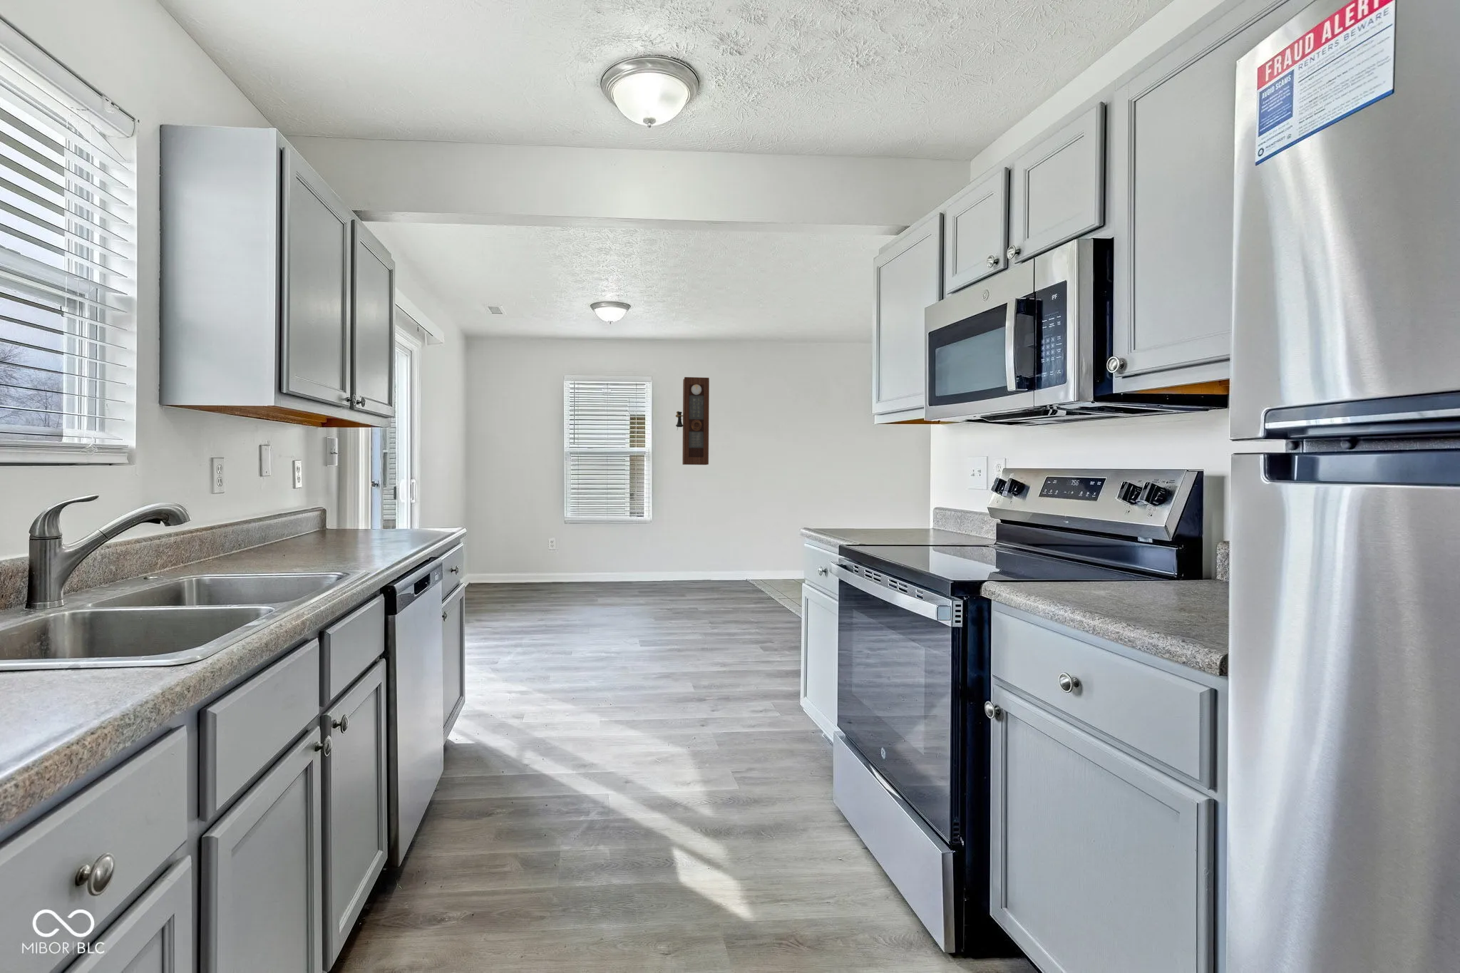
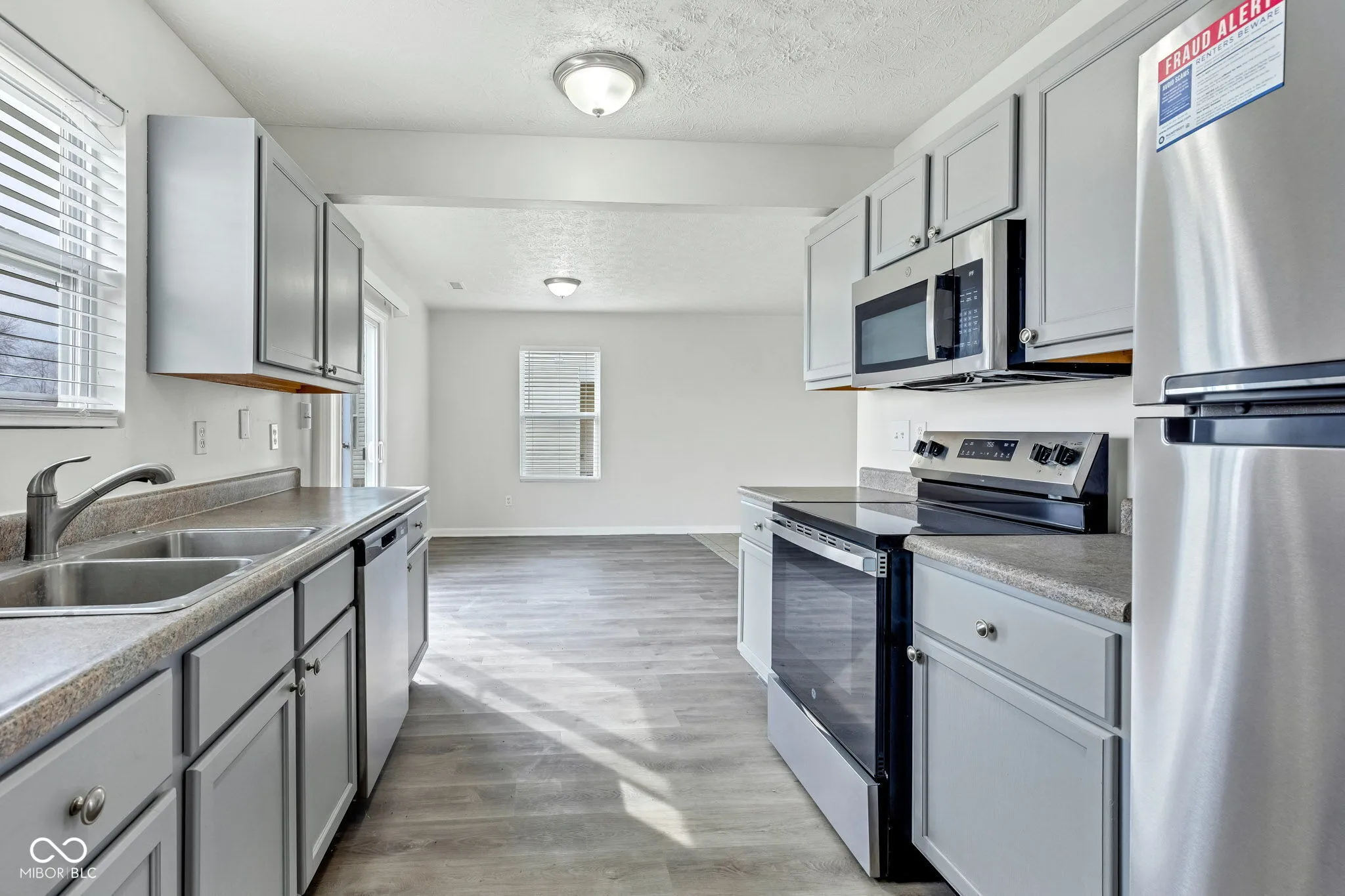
- pendulum clock (691, 421)
